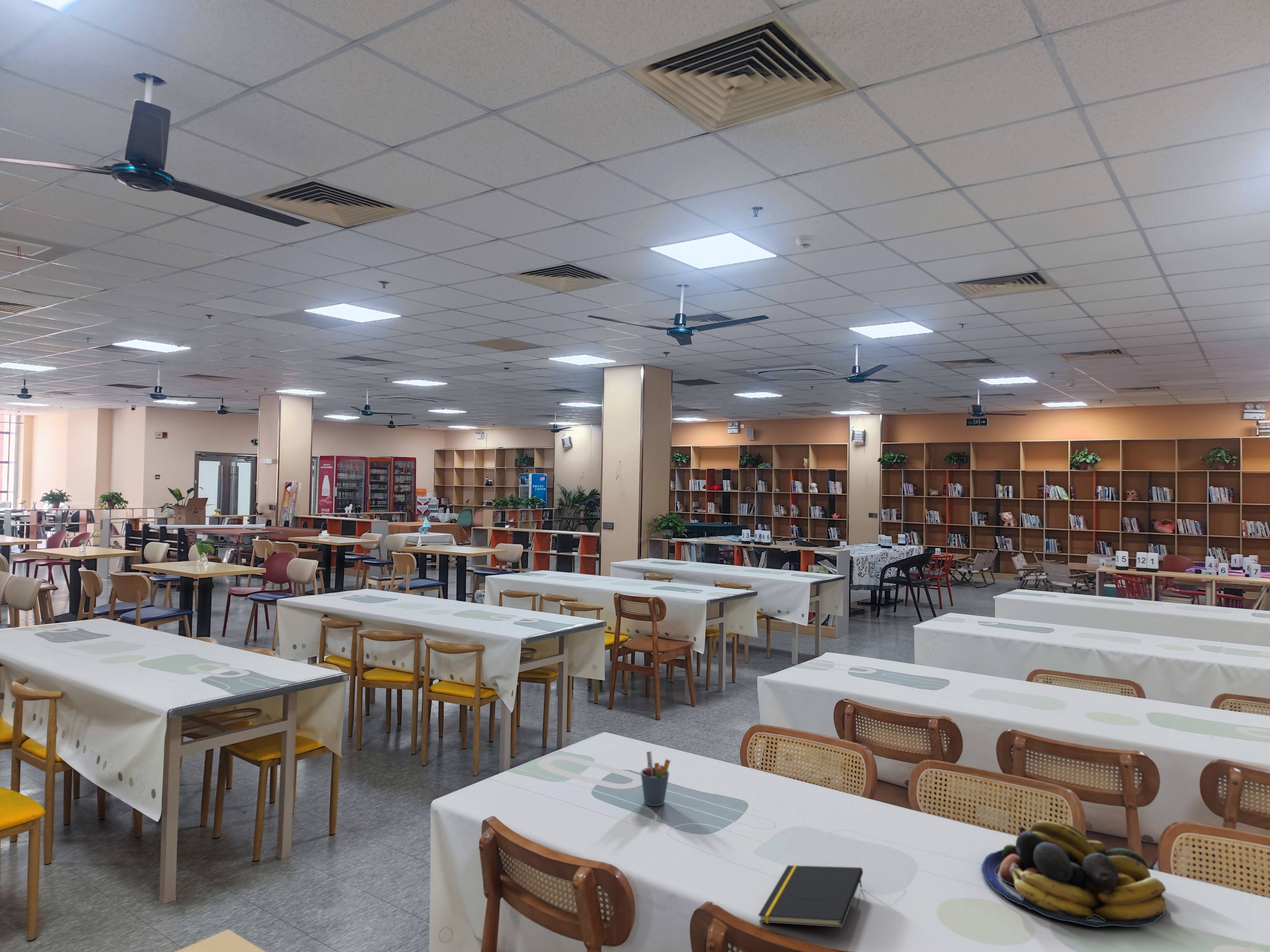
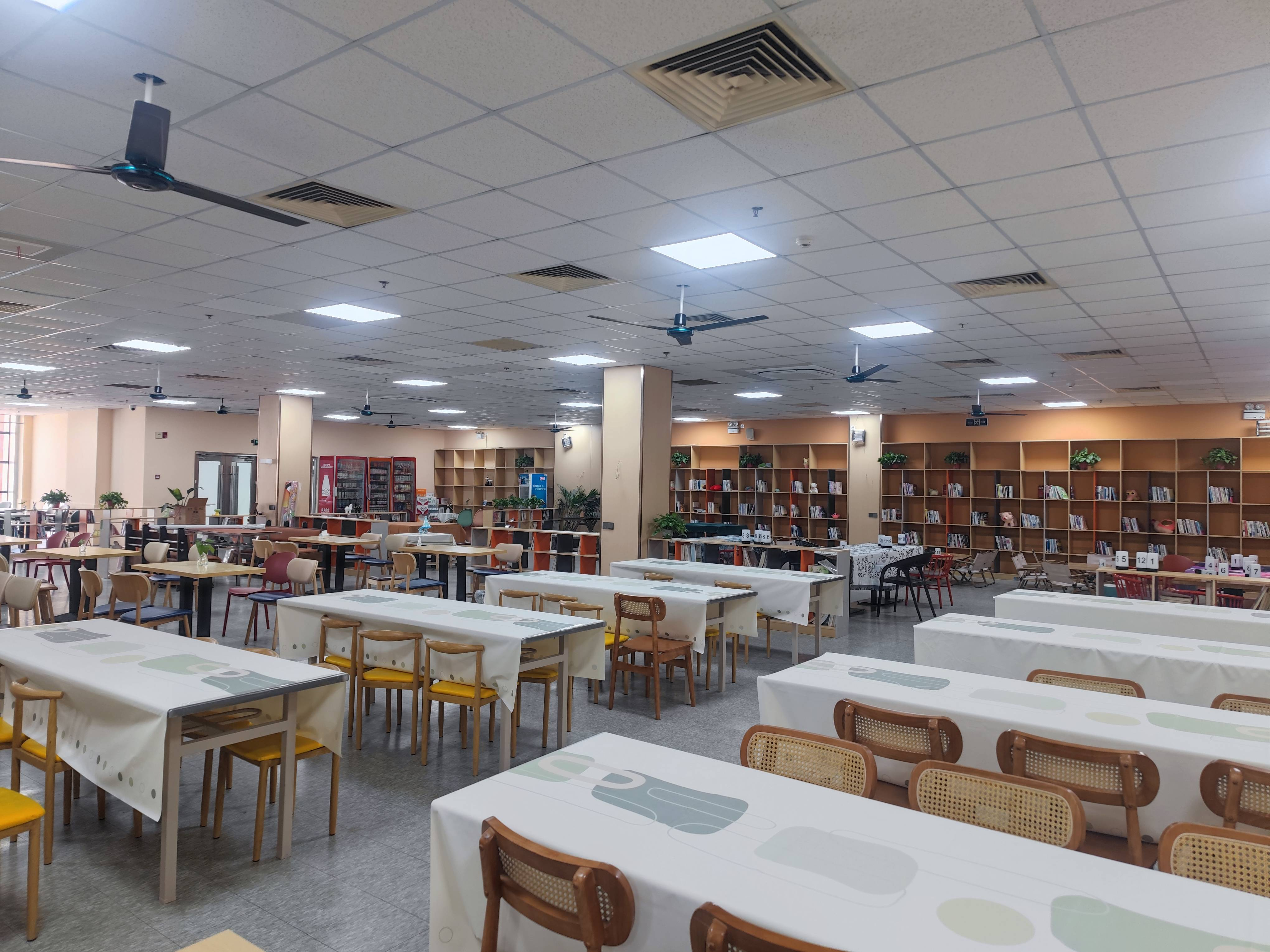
- pen holder (655, 779)
- fruit bowl (1068, 857)
- notepad (813, 894)
